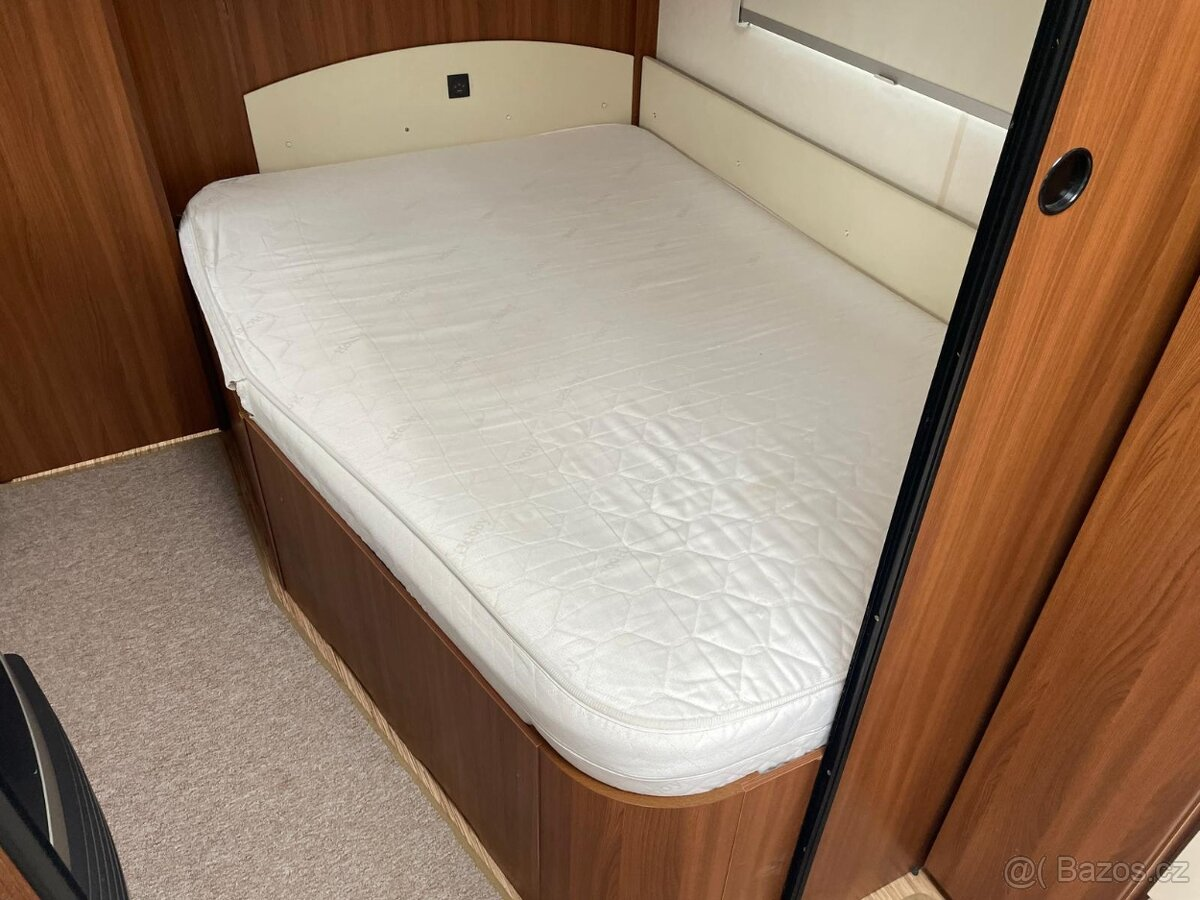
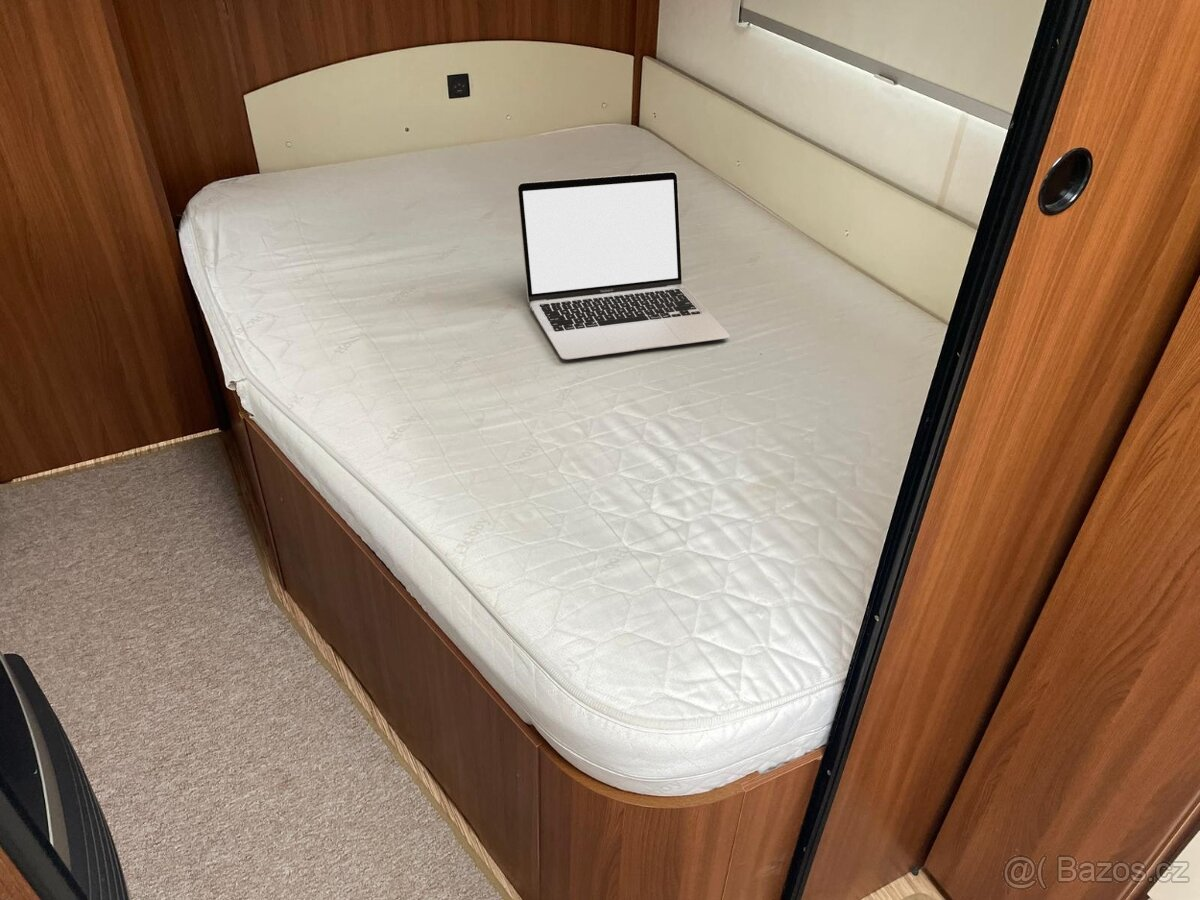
+ laptop (623, 261)
